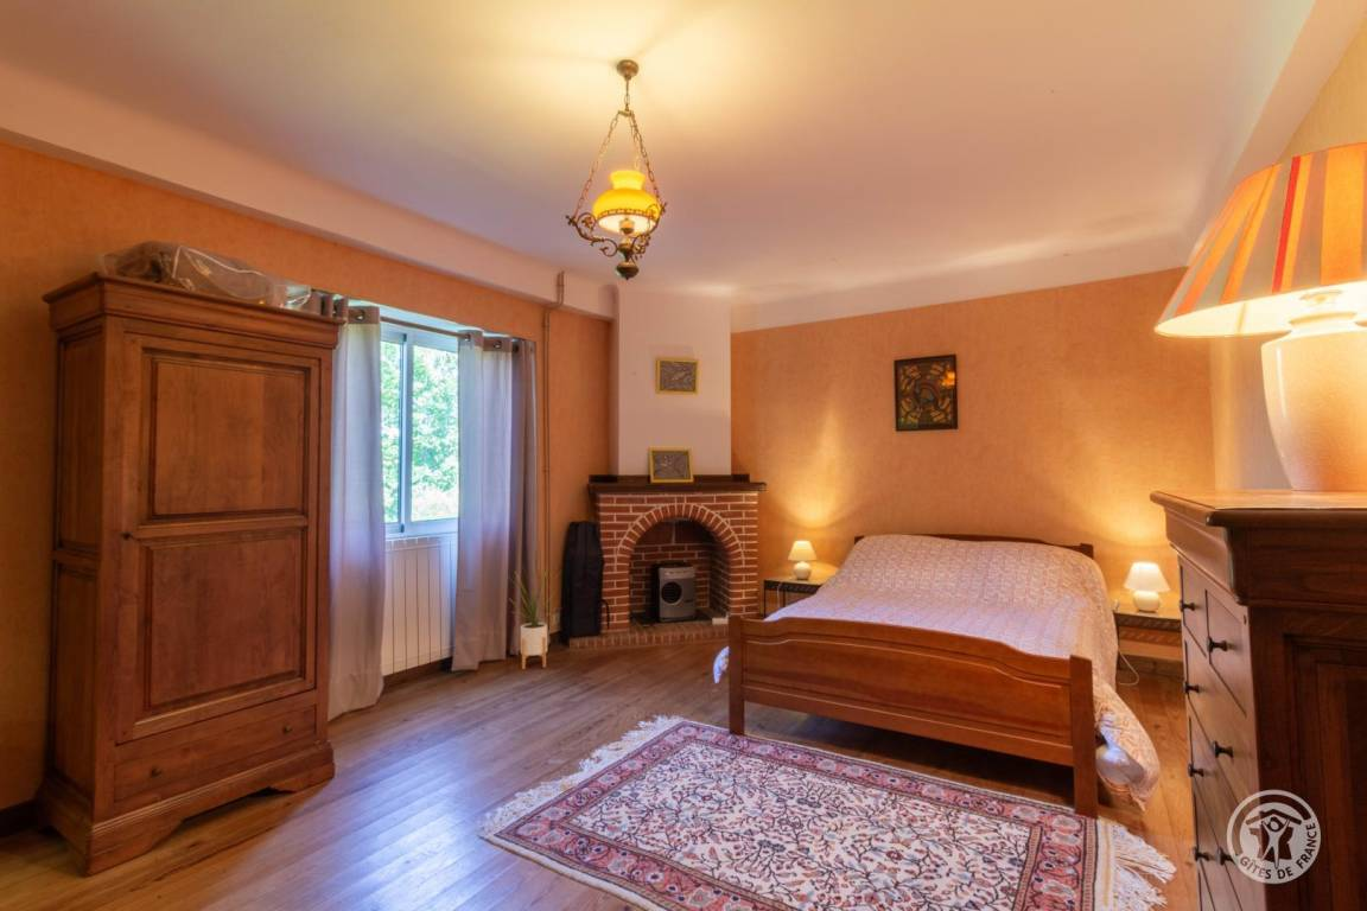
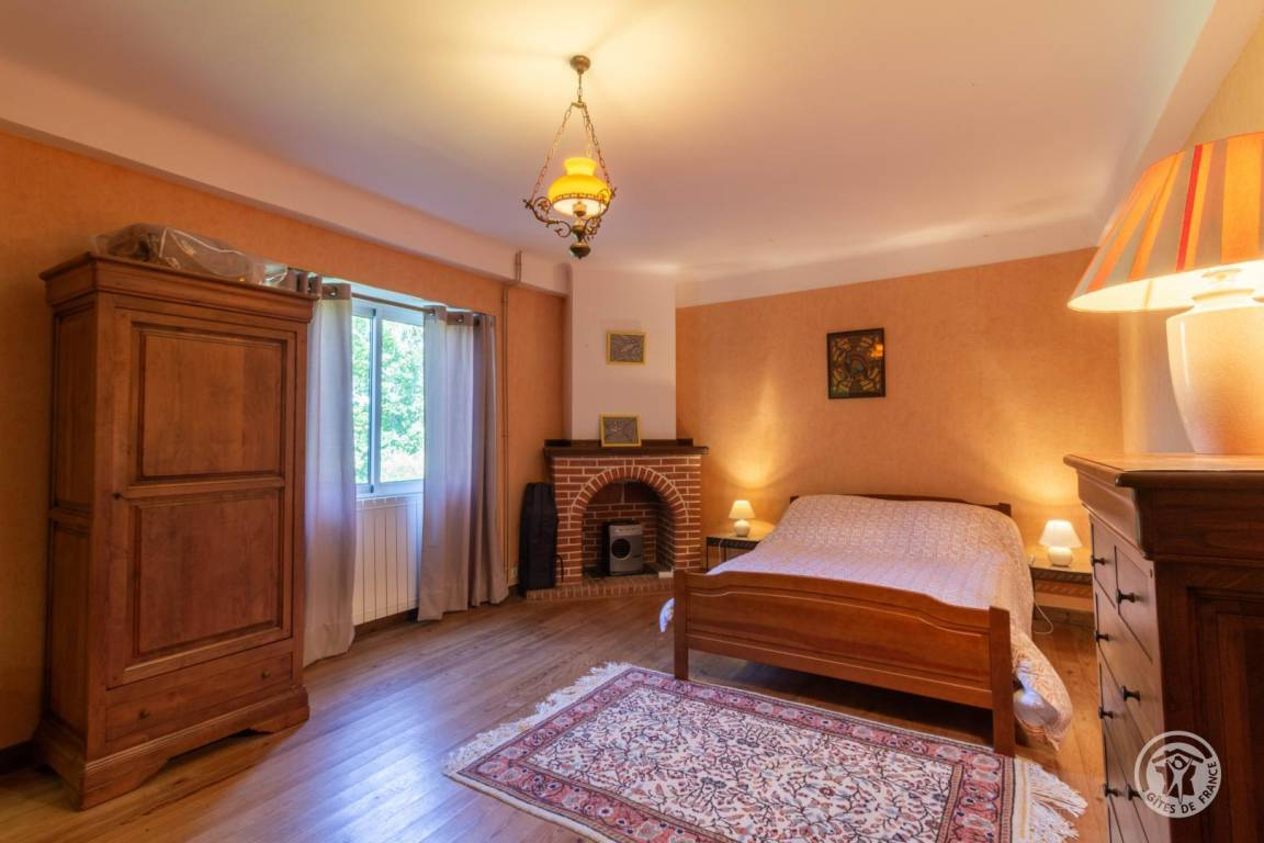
- house plant (533, 612)
